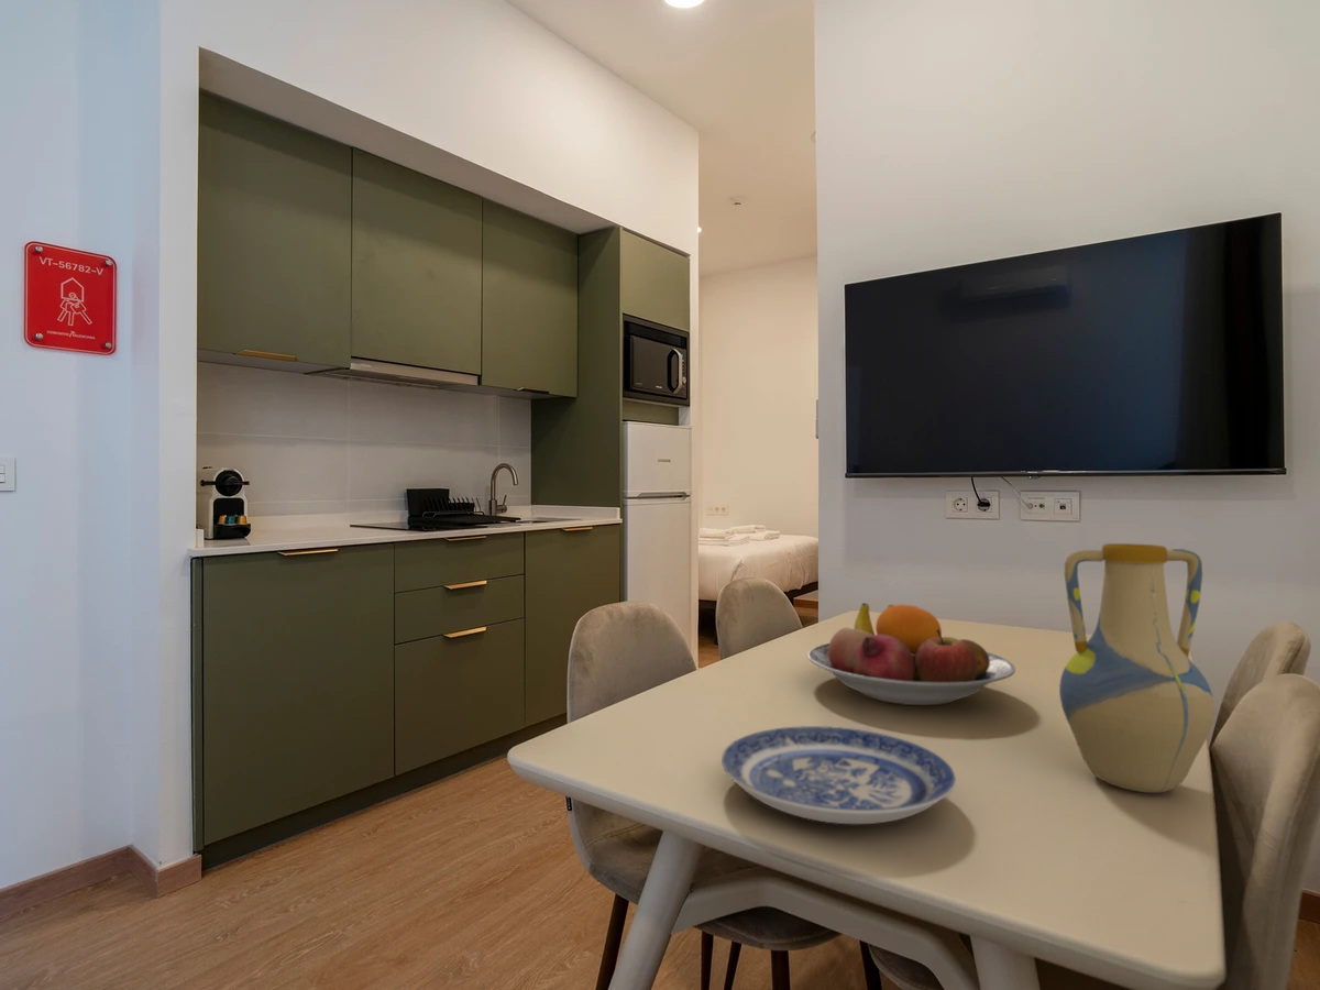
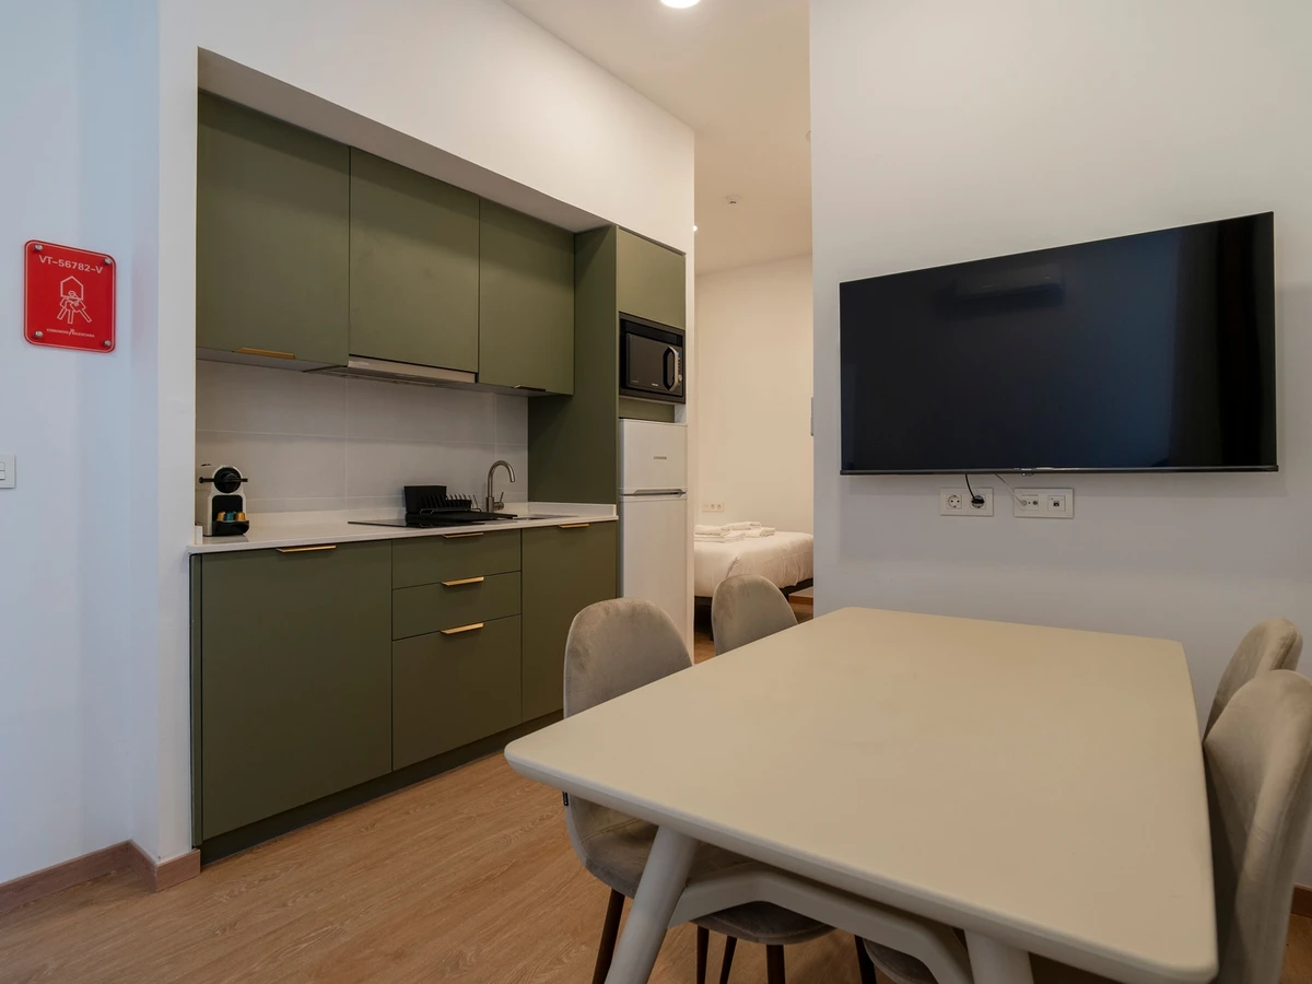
- vase (1133, 663)
- plate (834, 778)
- fruit bowl (906, 650)
